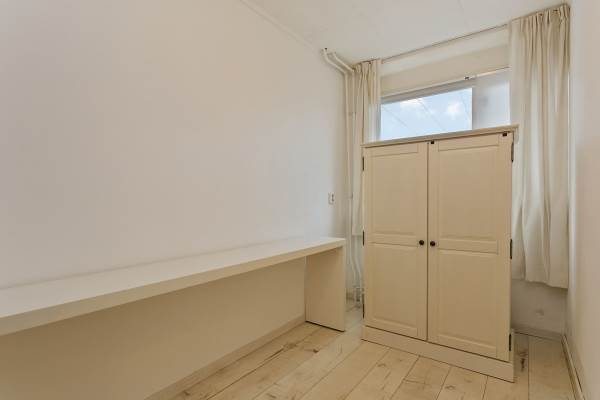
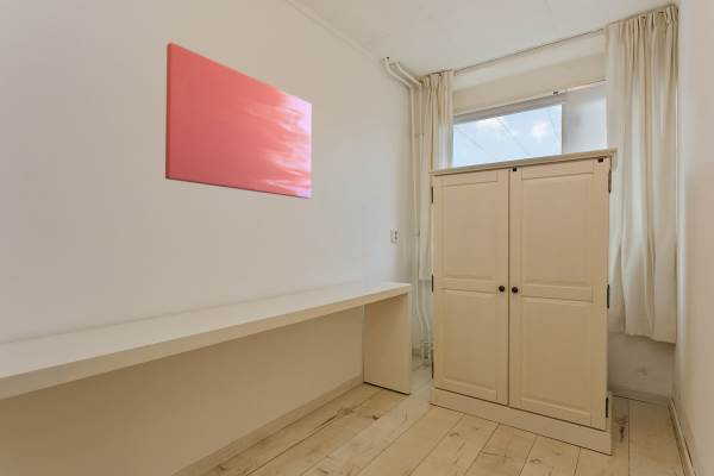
+ wall art (250, 134)
